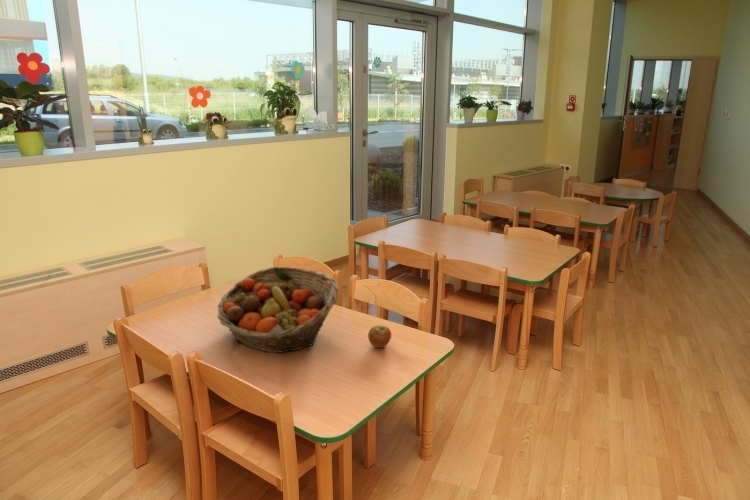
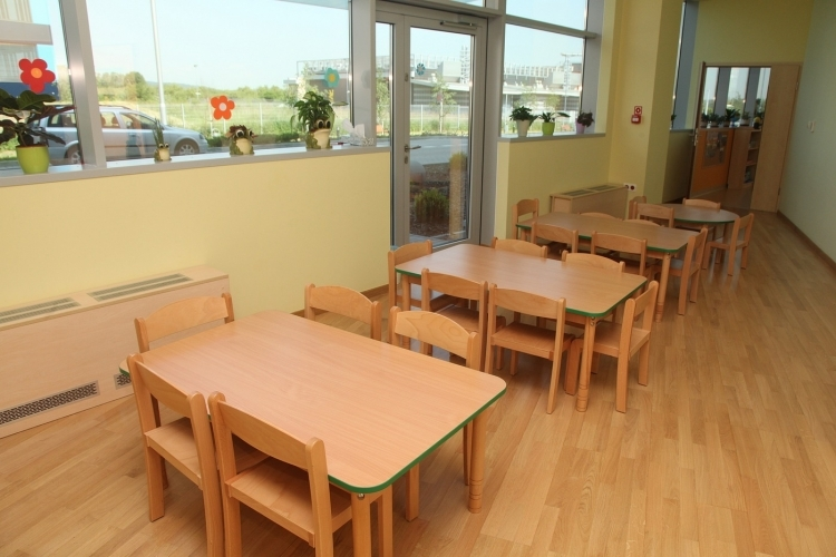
- fruit basket (278, 307)
- apple (379, 336)
